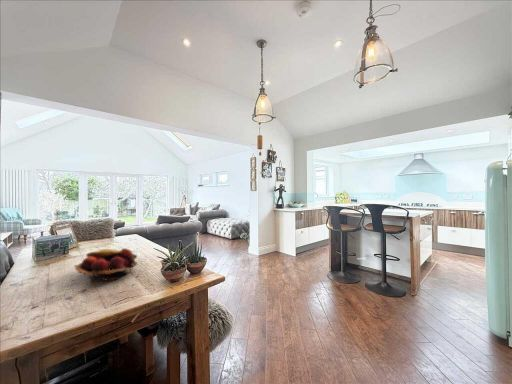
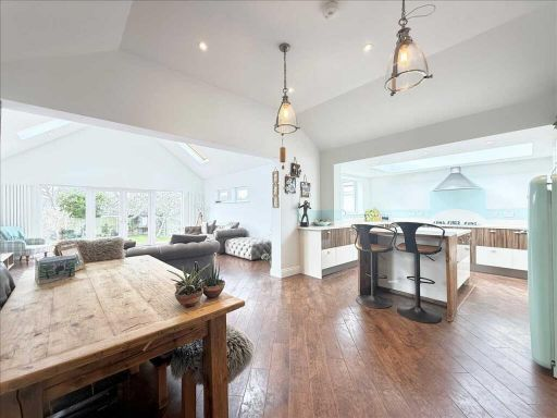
- fruit basket (108, 261)
